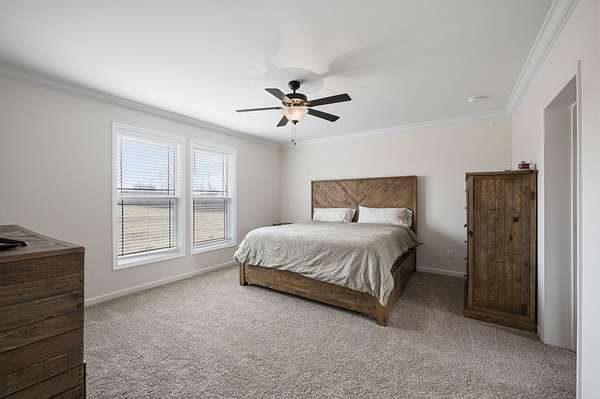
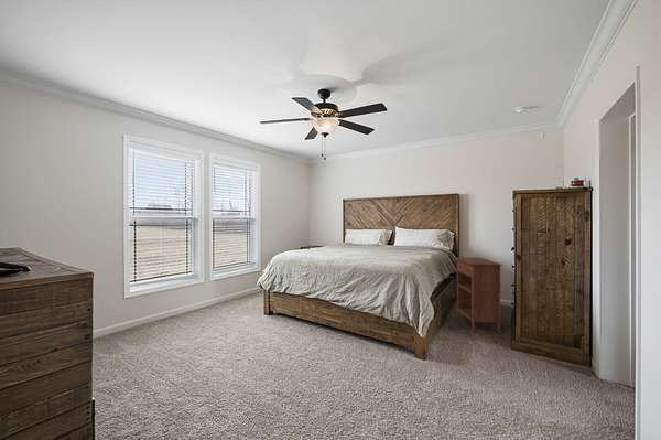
+ nightstand (475, 292)
